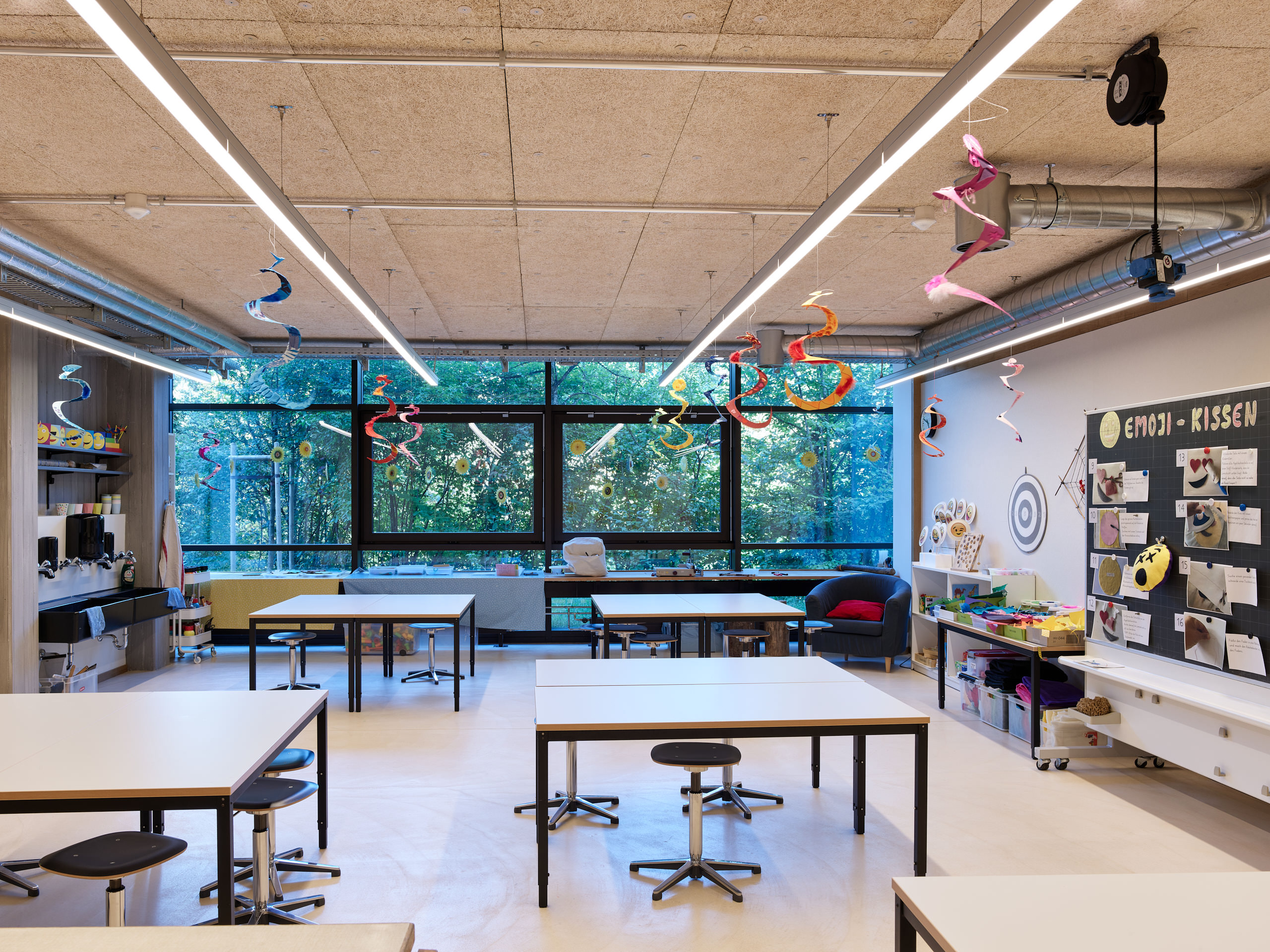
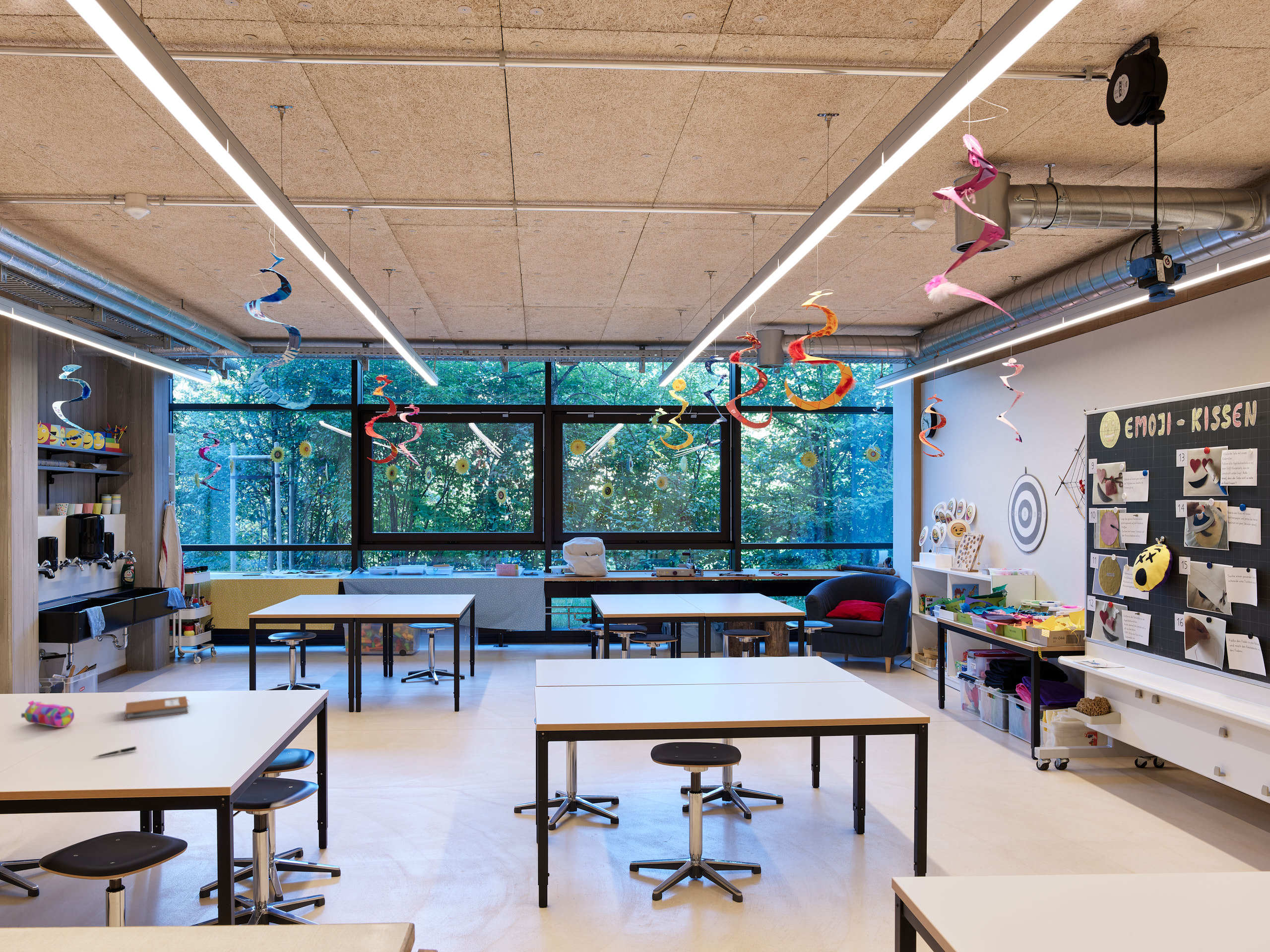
+ pencil case (48, 714)
+ notebook (158, 707)
+ pen (115, 752)
